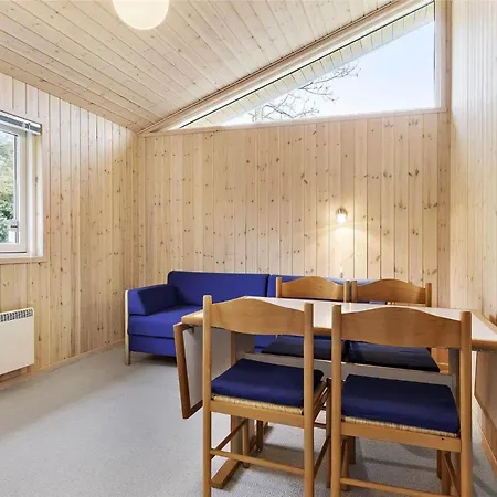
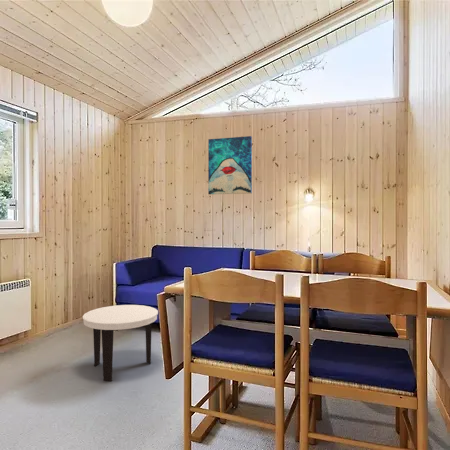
+ wall art (229, 165)
+ side table (112, 340)
